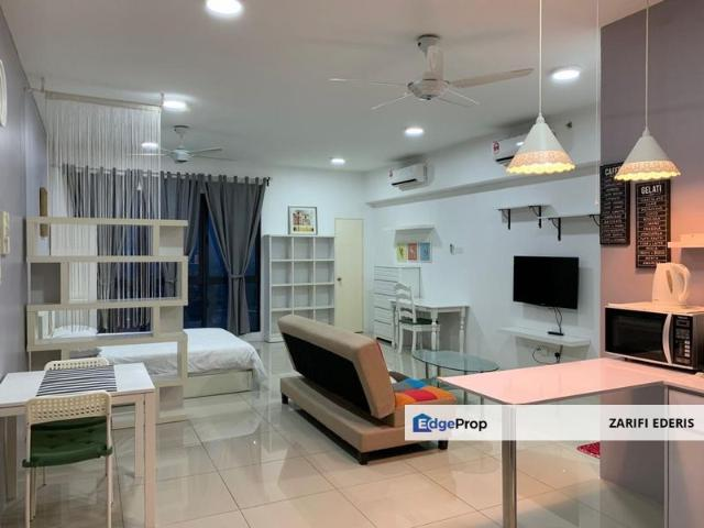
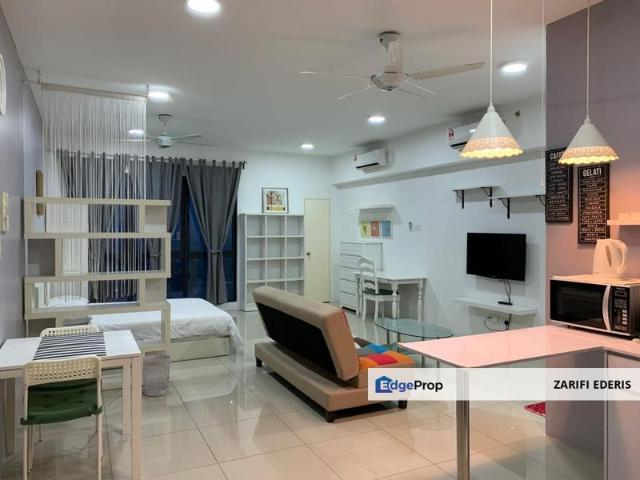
+ wastebasket (156, 375)
